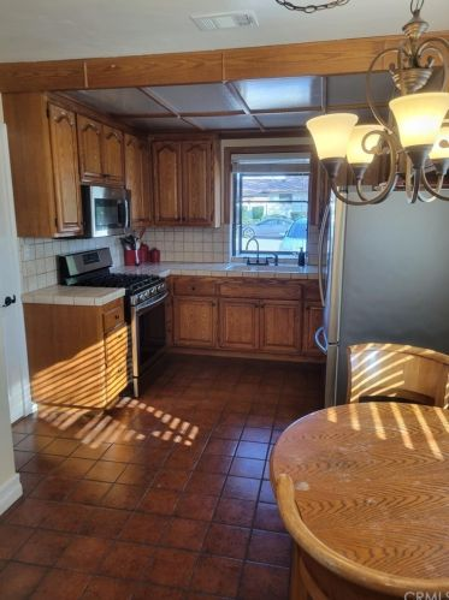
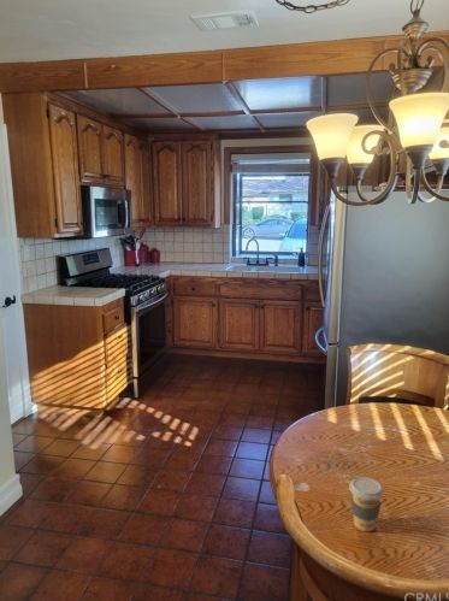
+ coffee cup (365, 505)
